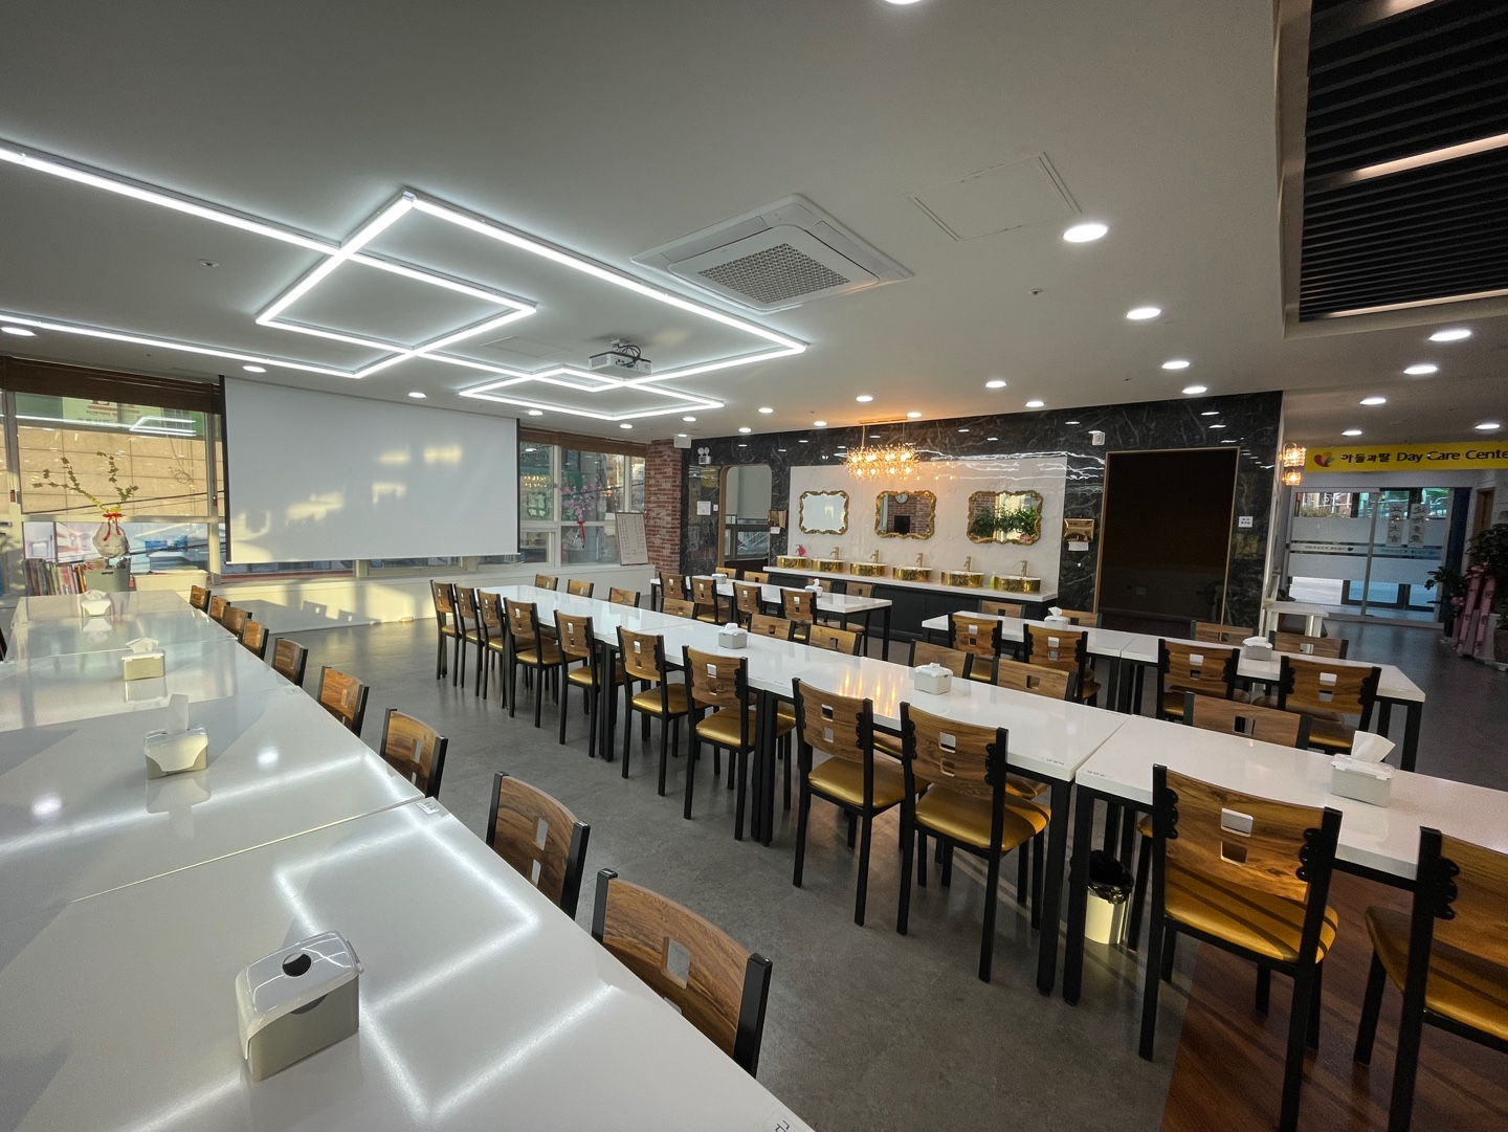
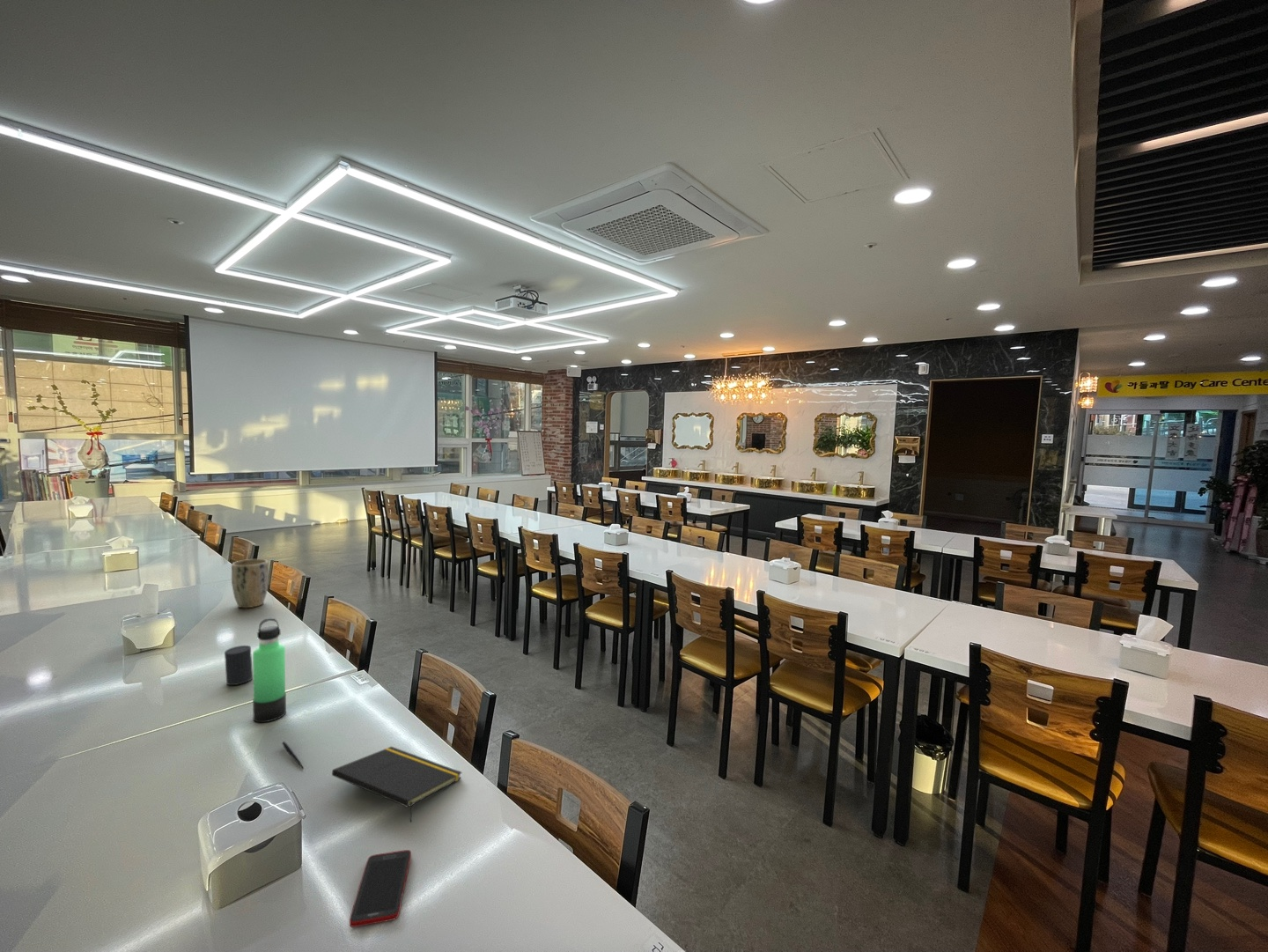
+ thermos bottle (269, 667)
+ pen (292, 755)
+ notepad (398, 773)
+ cell phone (382, 885)
+ cup (239, 665)
+ plant pot (250, 583)
